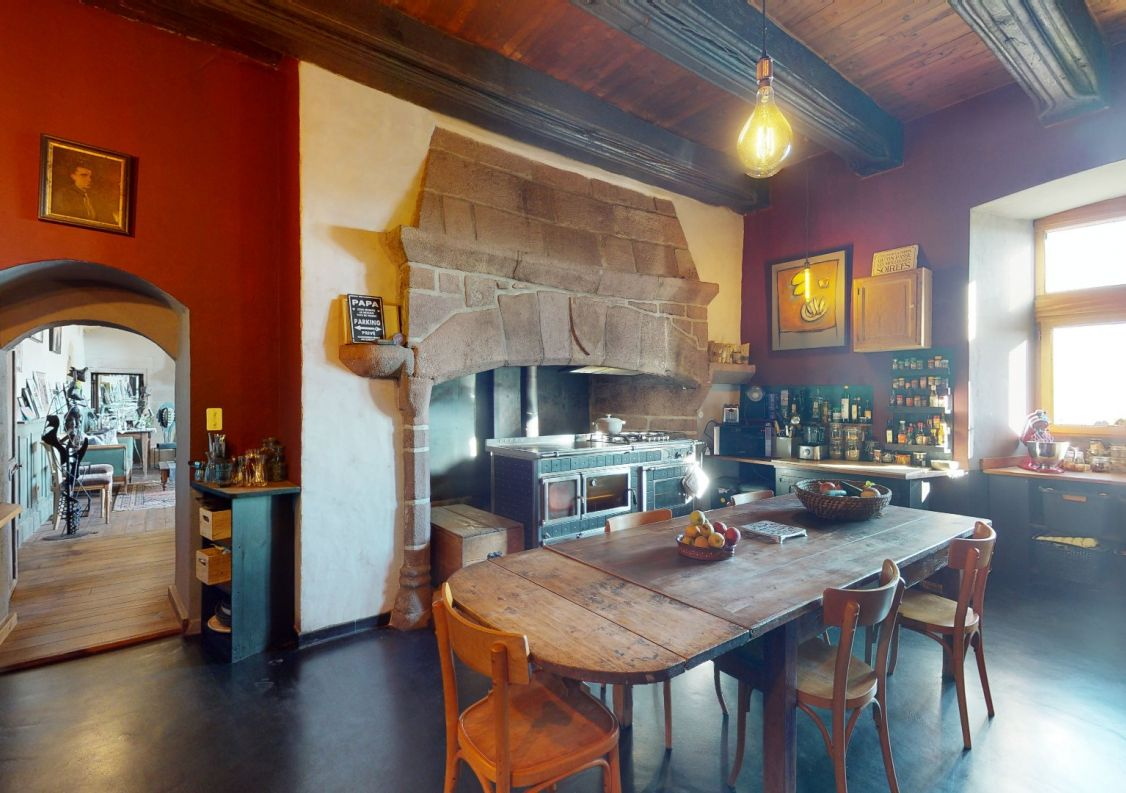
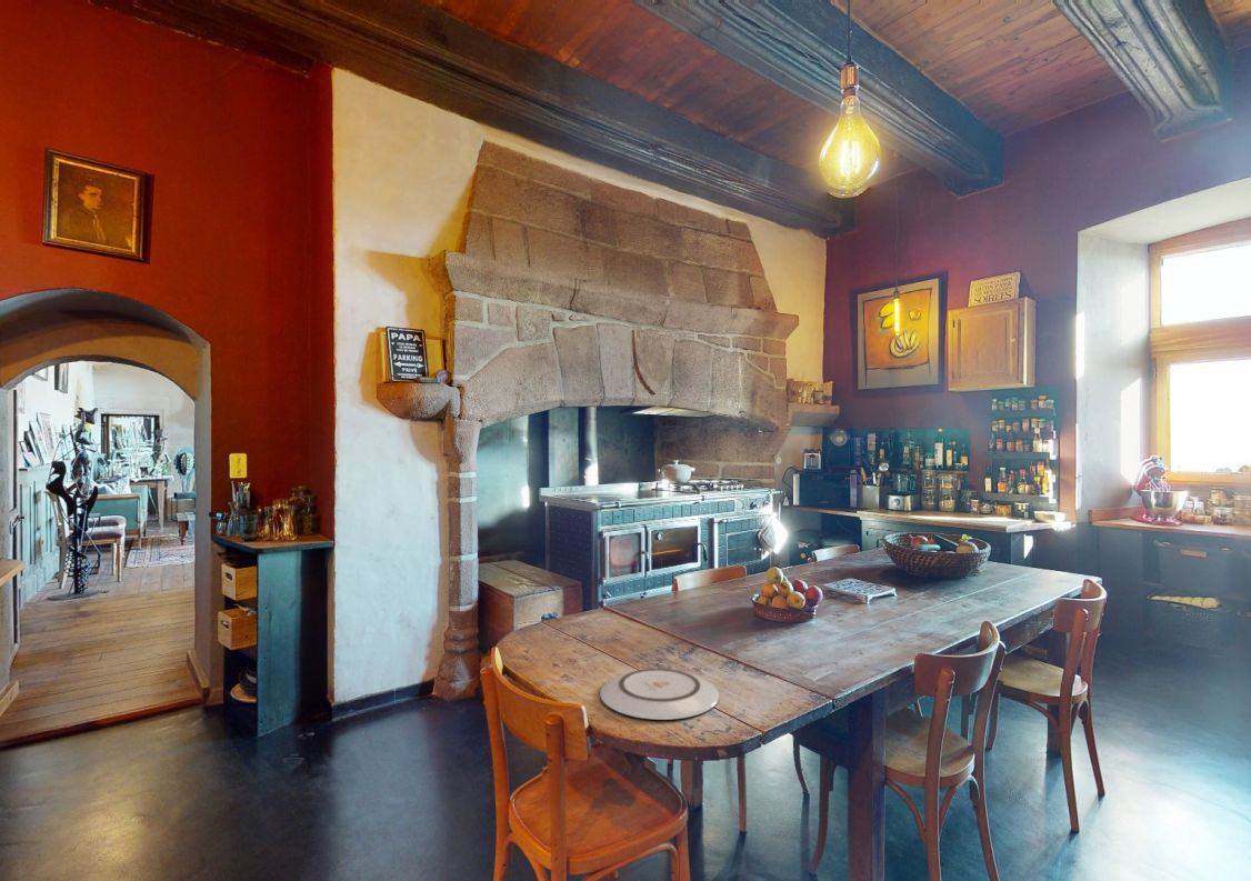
+ plate (659, 688)
